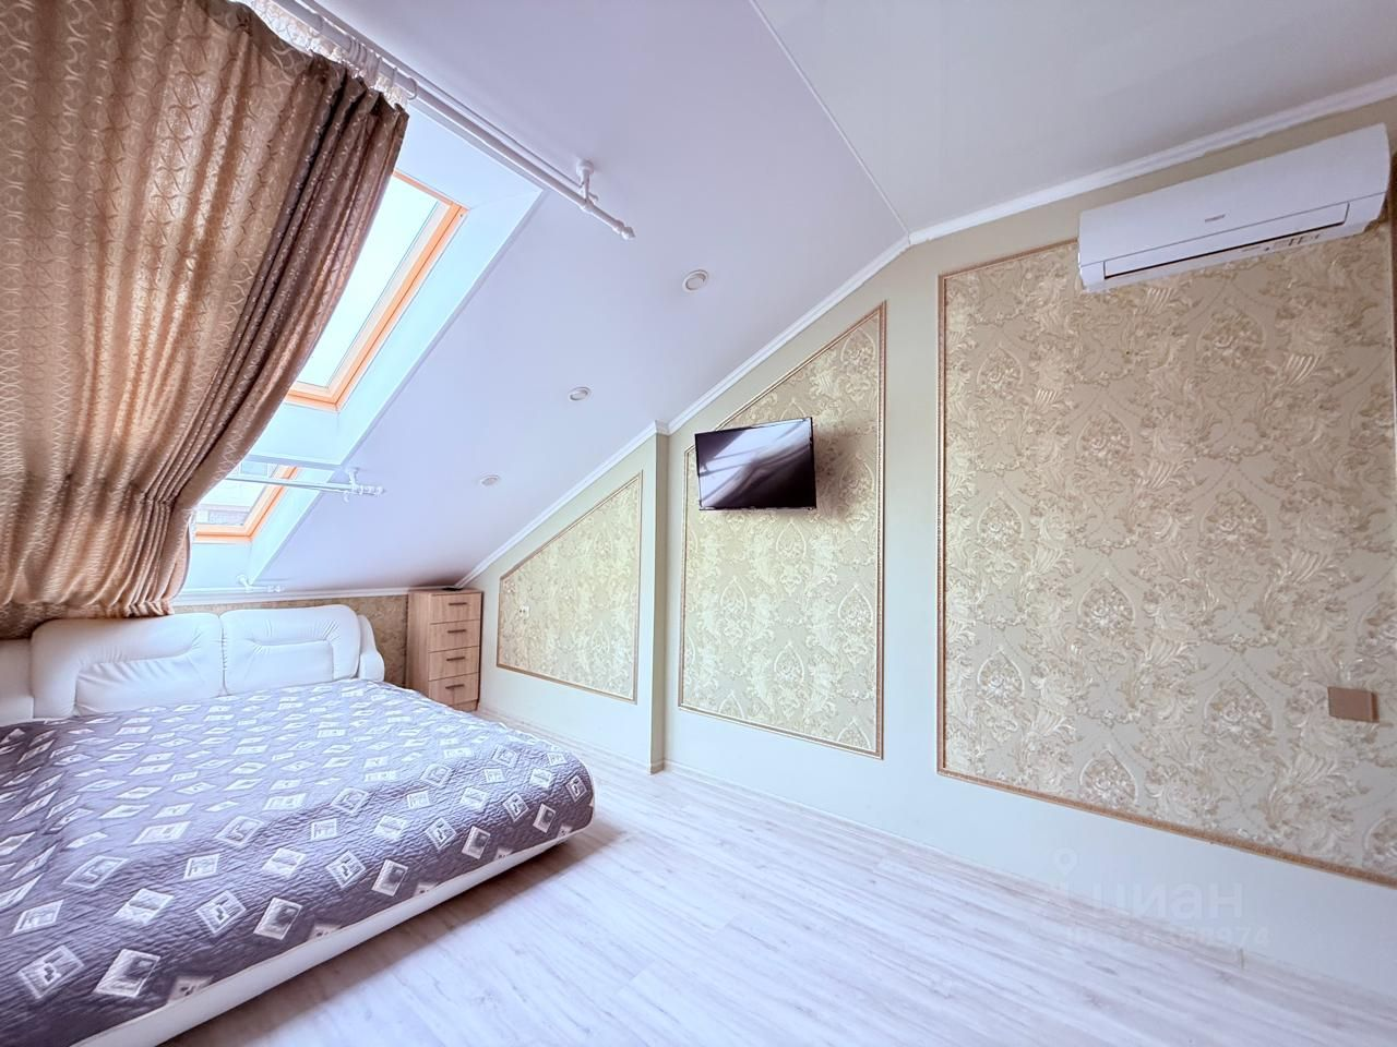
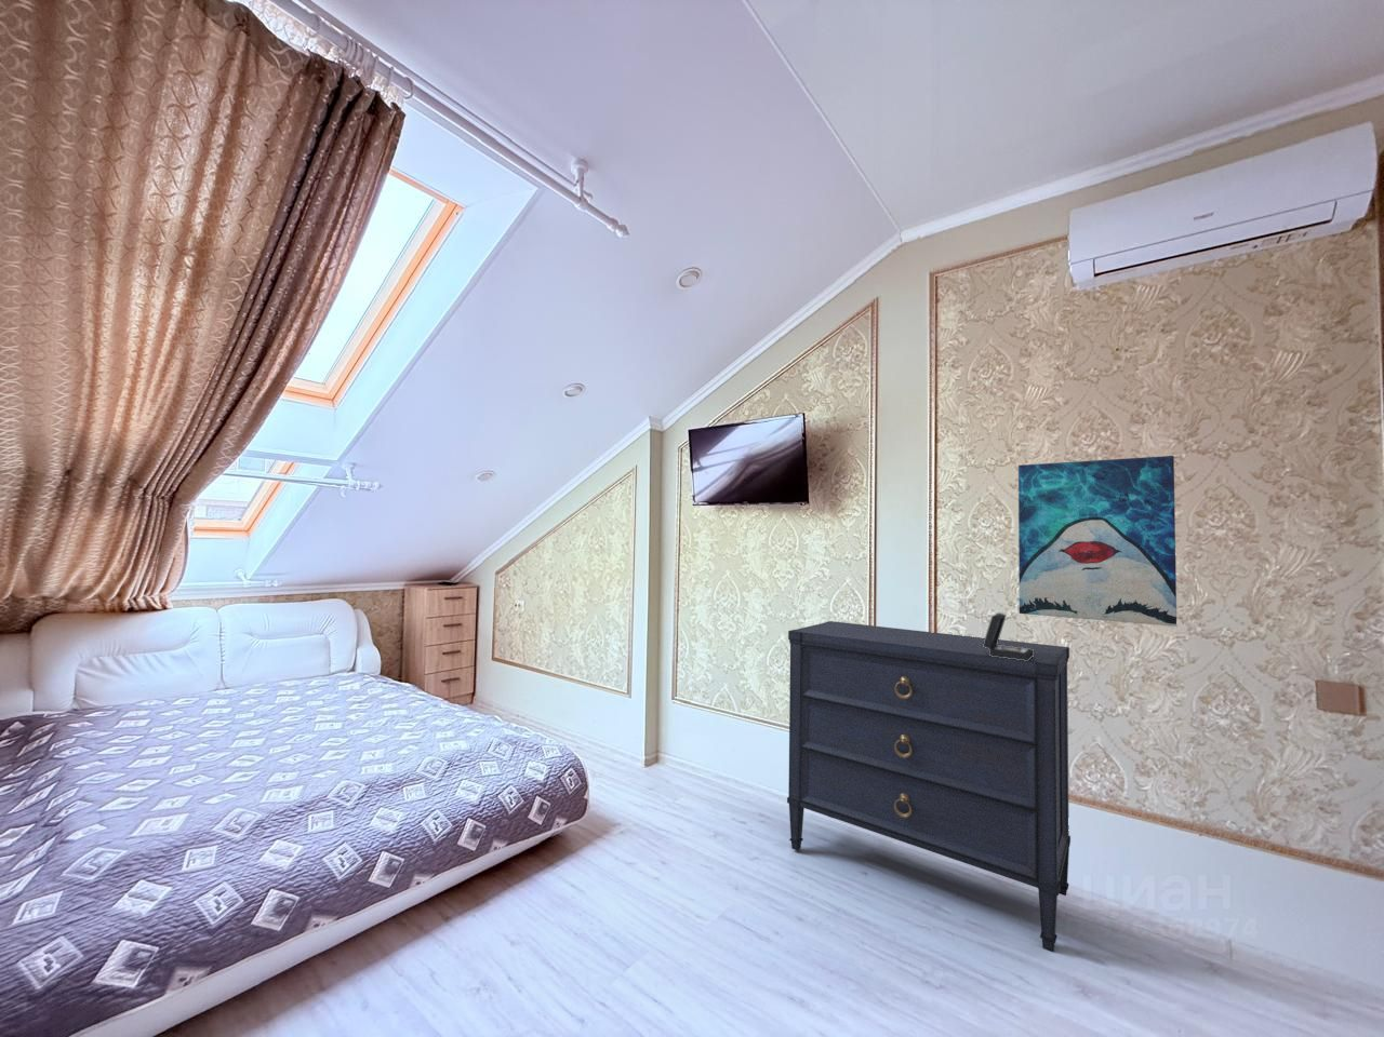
+ jewelry box (1000, 632)
+ dresser (919, 753)
+ wall art (1091, 539)
